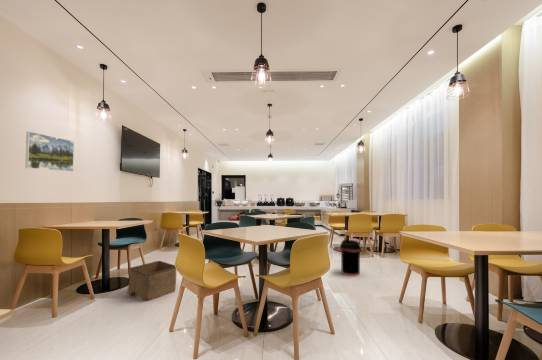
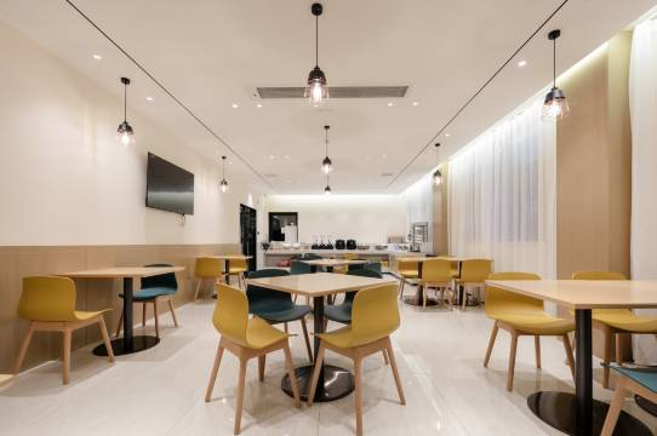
- storage bin (152, 279)
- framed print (52, 153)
- trash can (350, 257)
